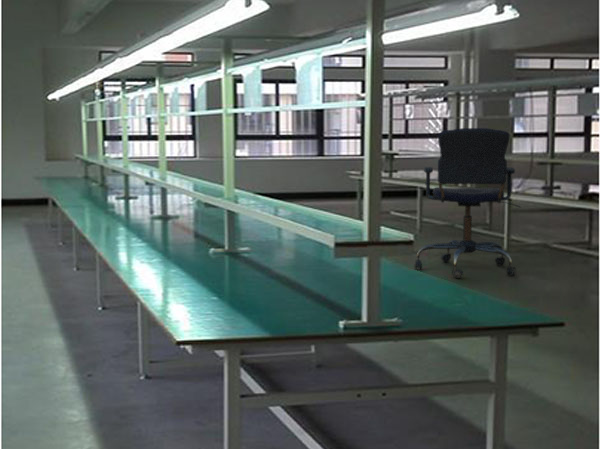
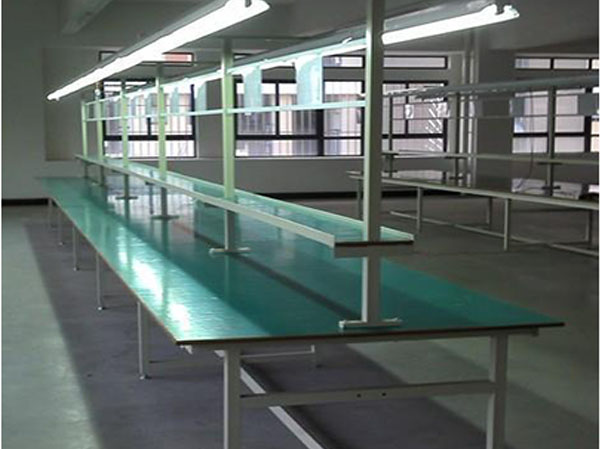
- office chair (467, 199)
